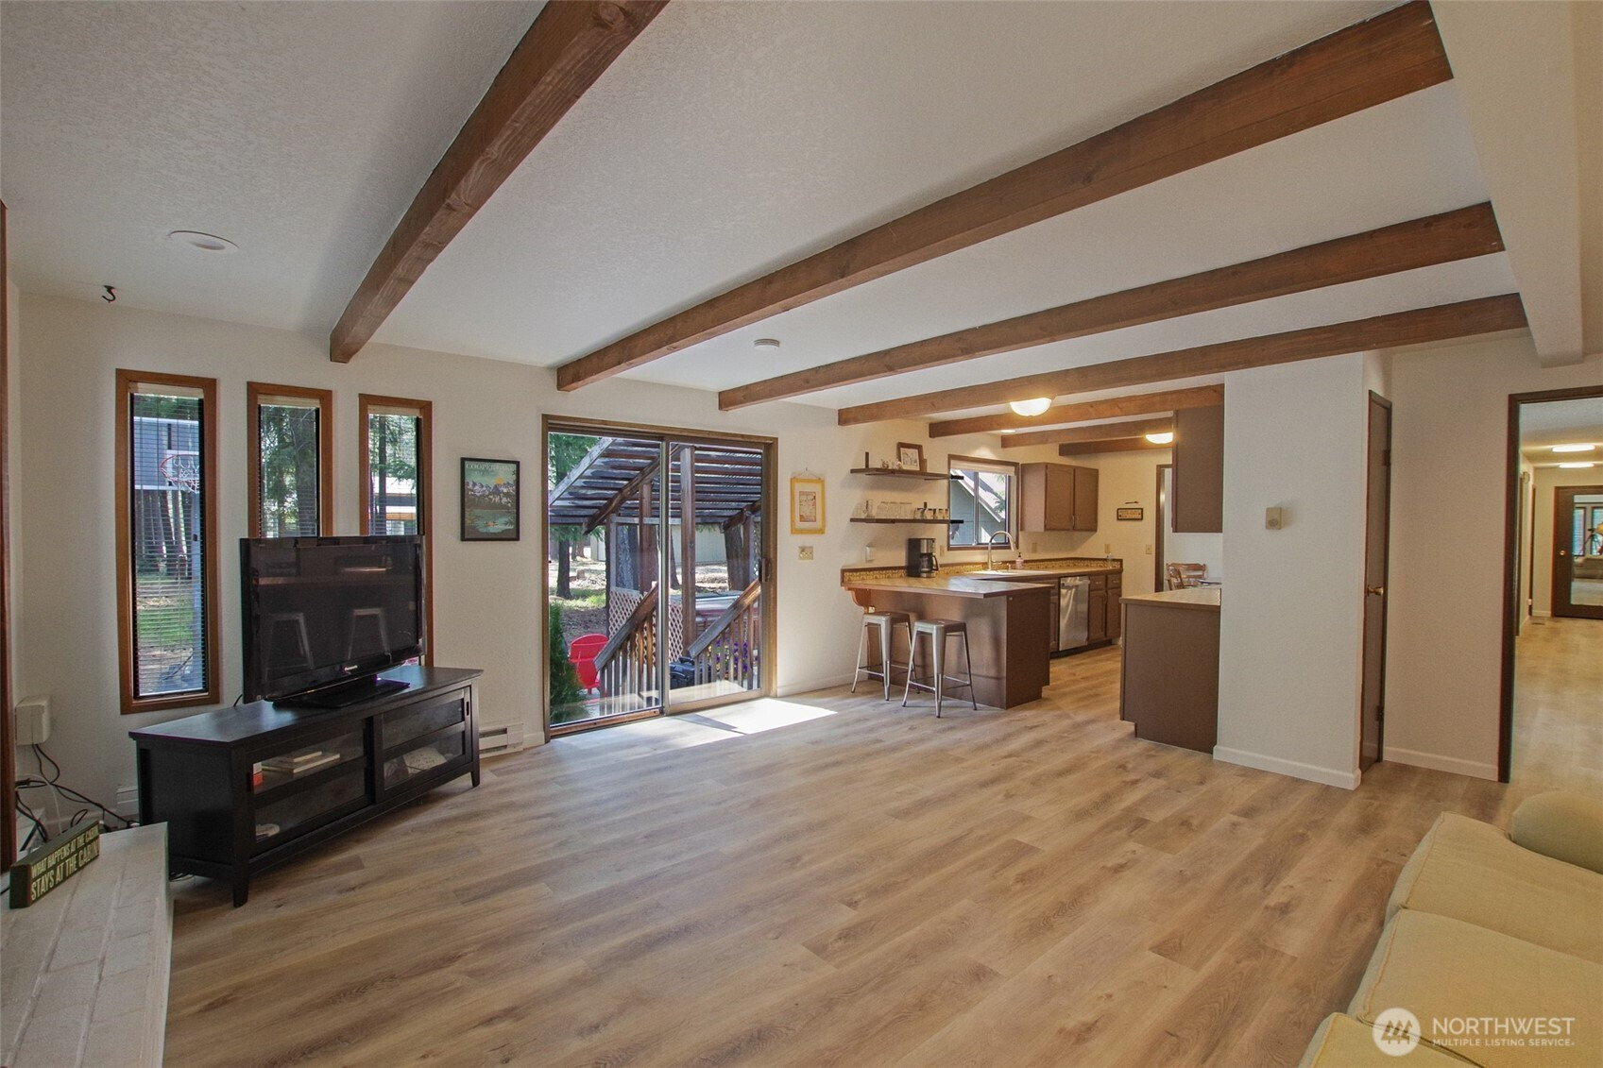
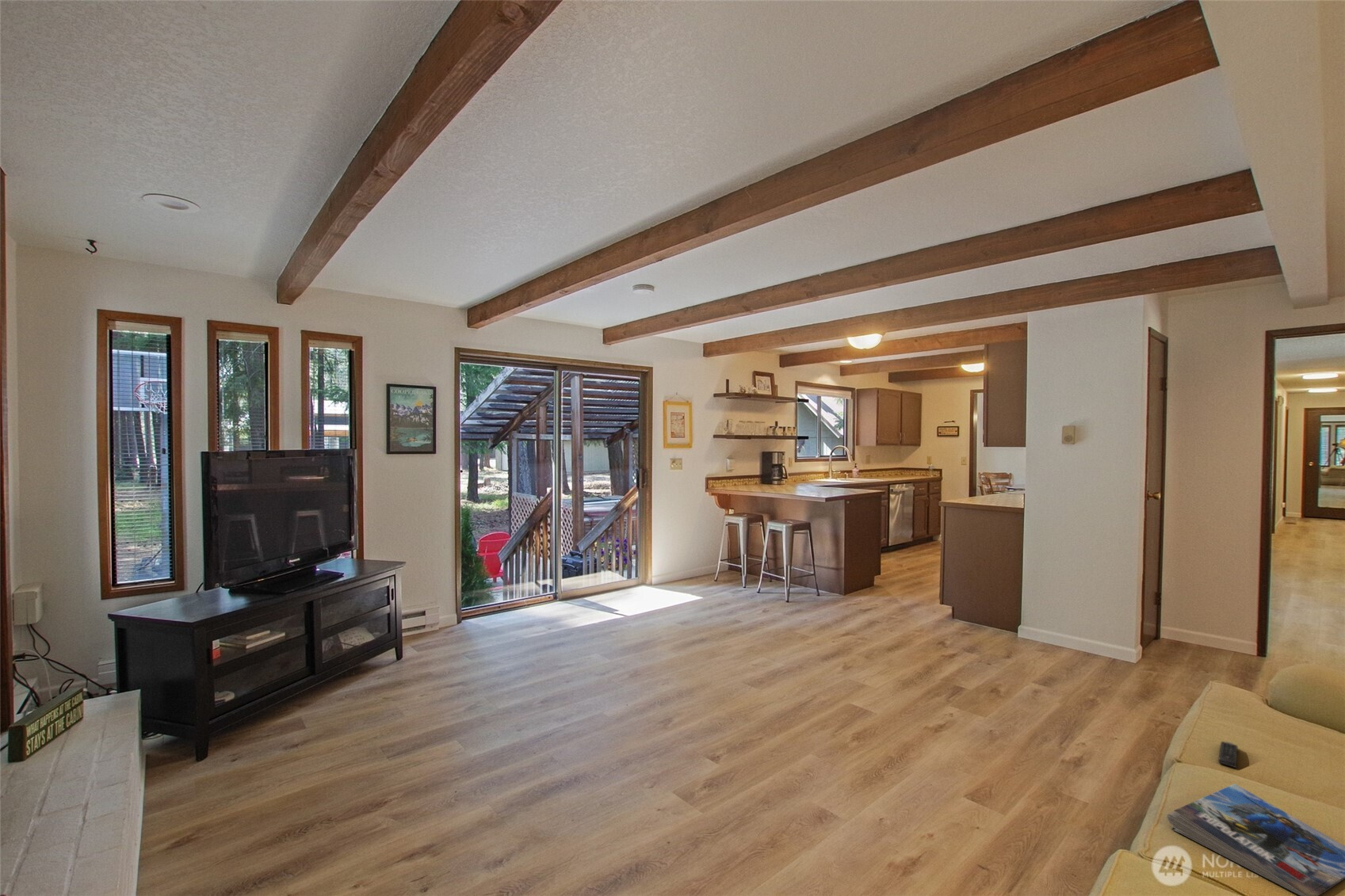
+ magazine (1263, 833)
+ remote control (1228, 752)
